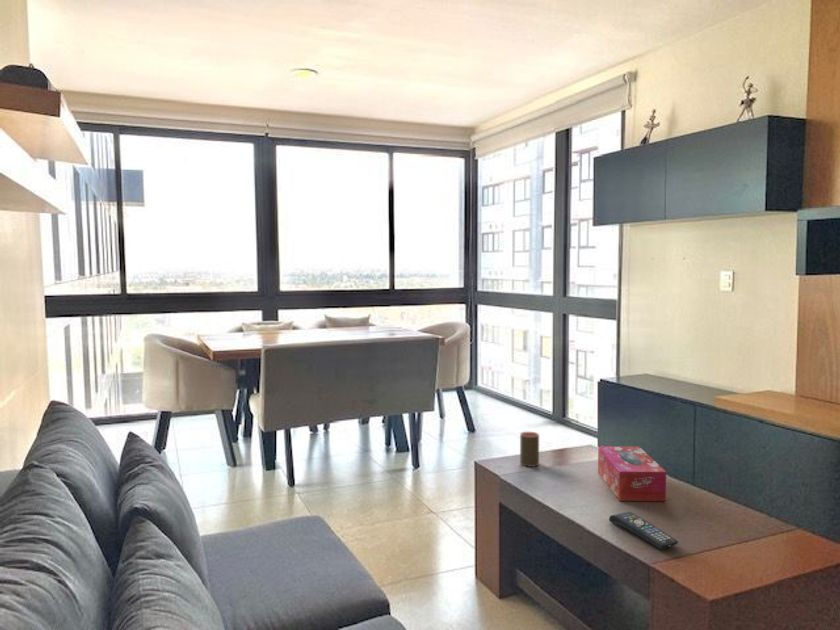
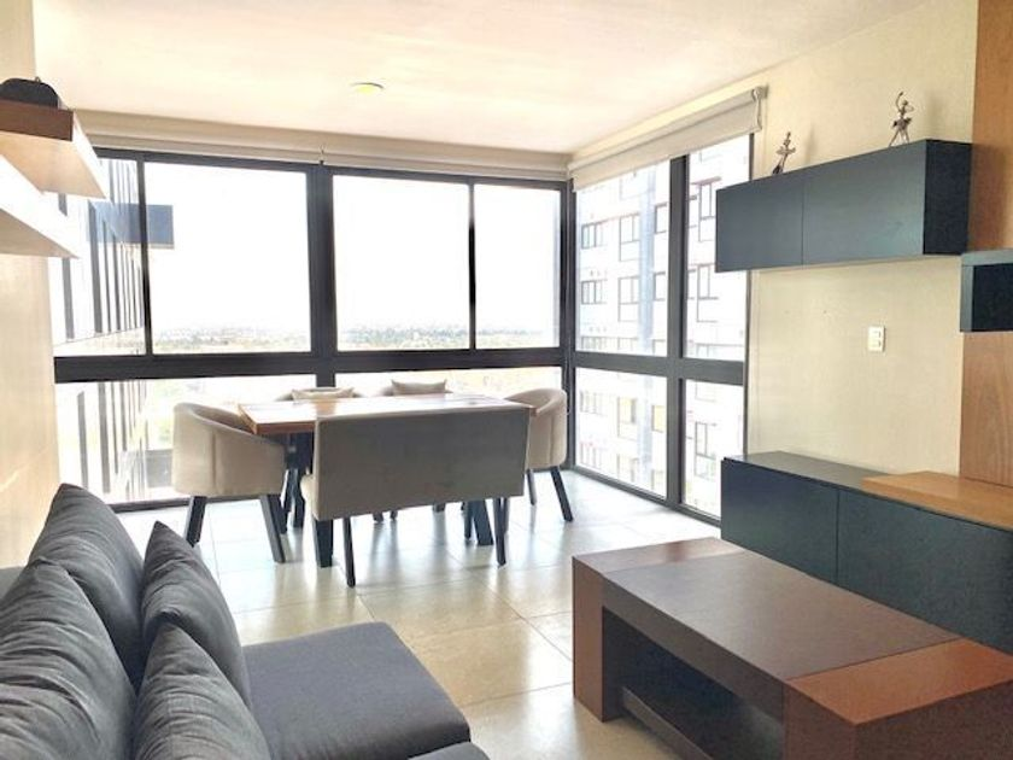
- remote control (641, 528)
- tissue box (629, 471)
- cup (529, 448)
